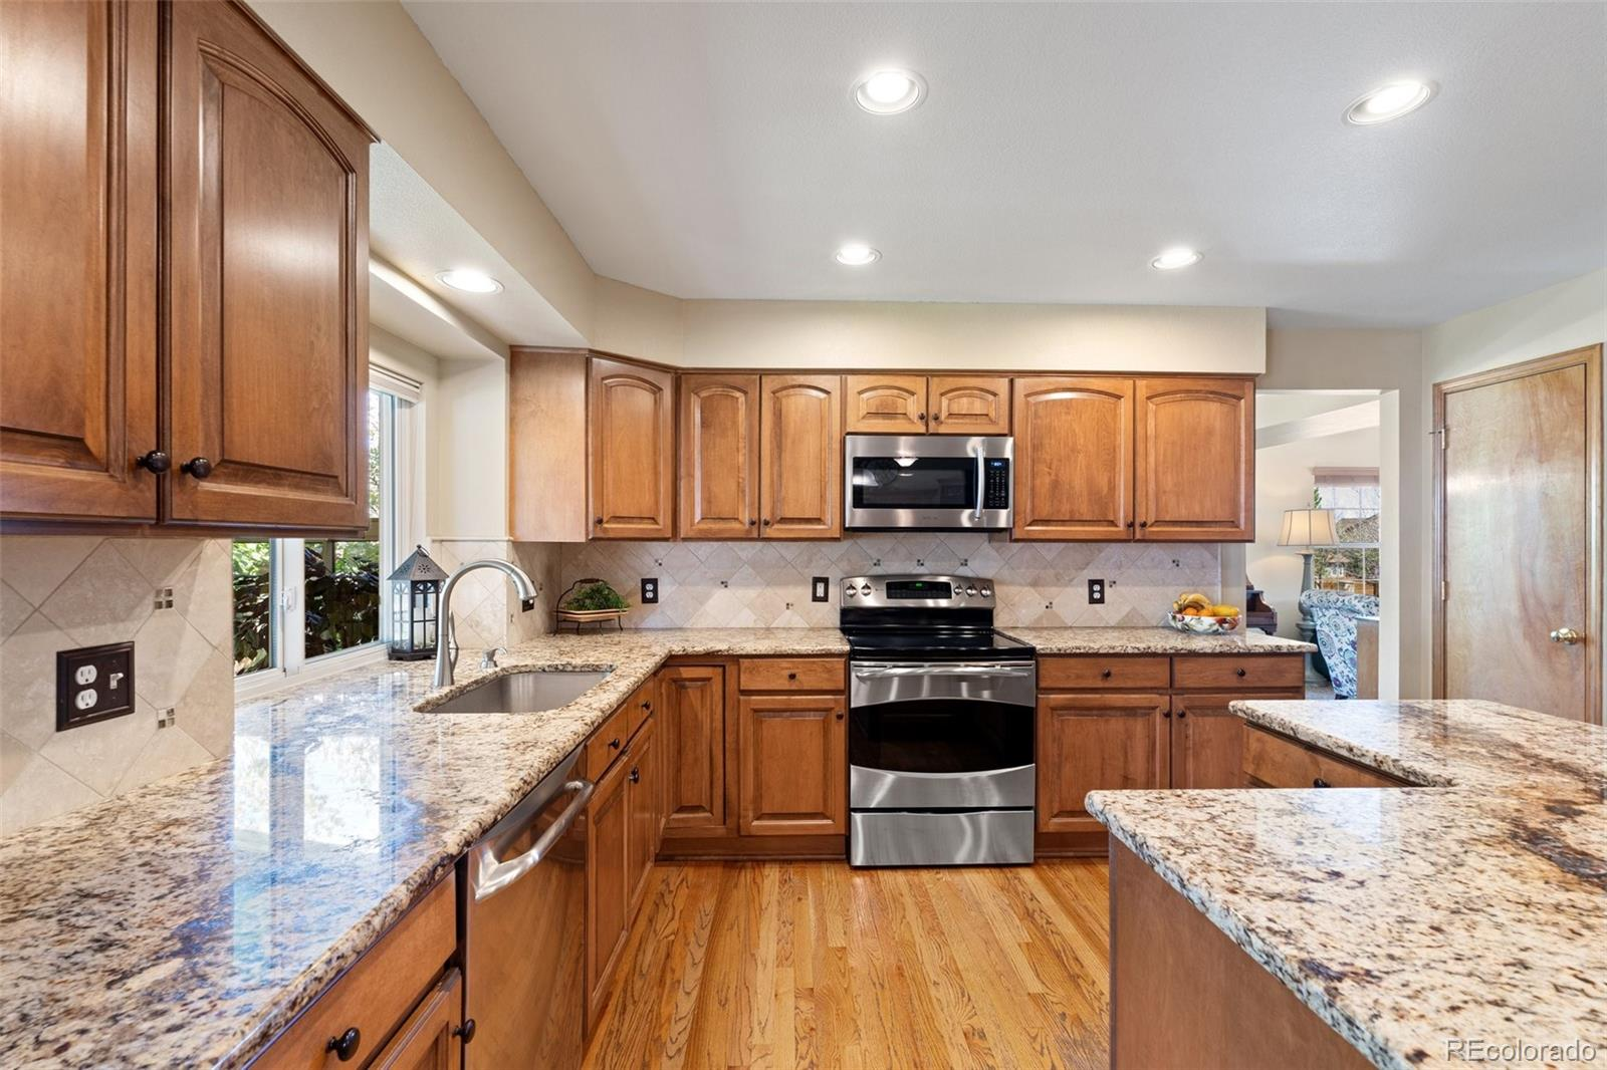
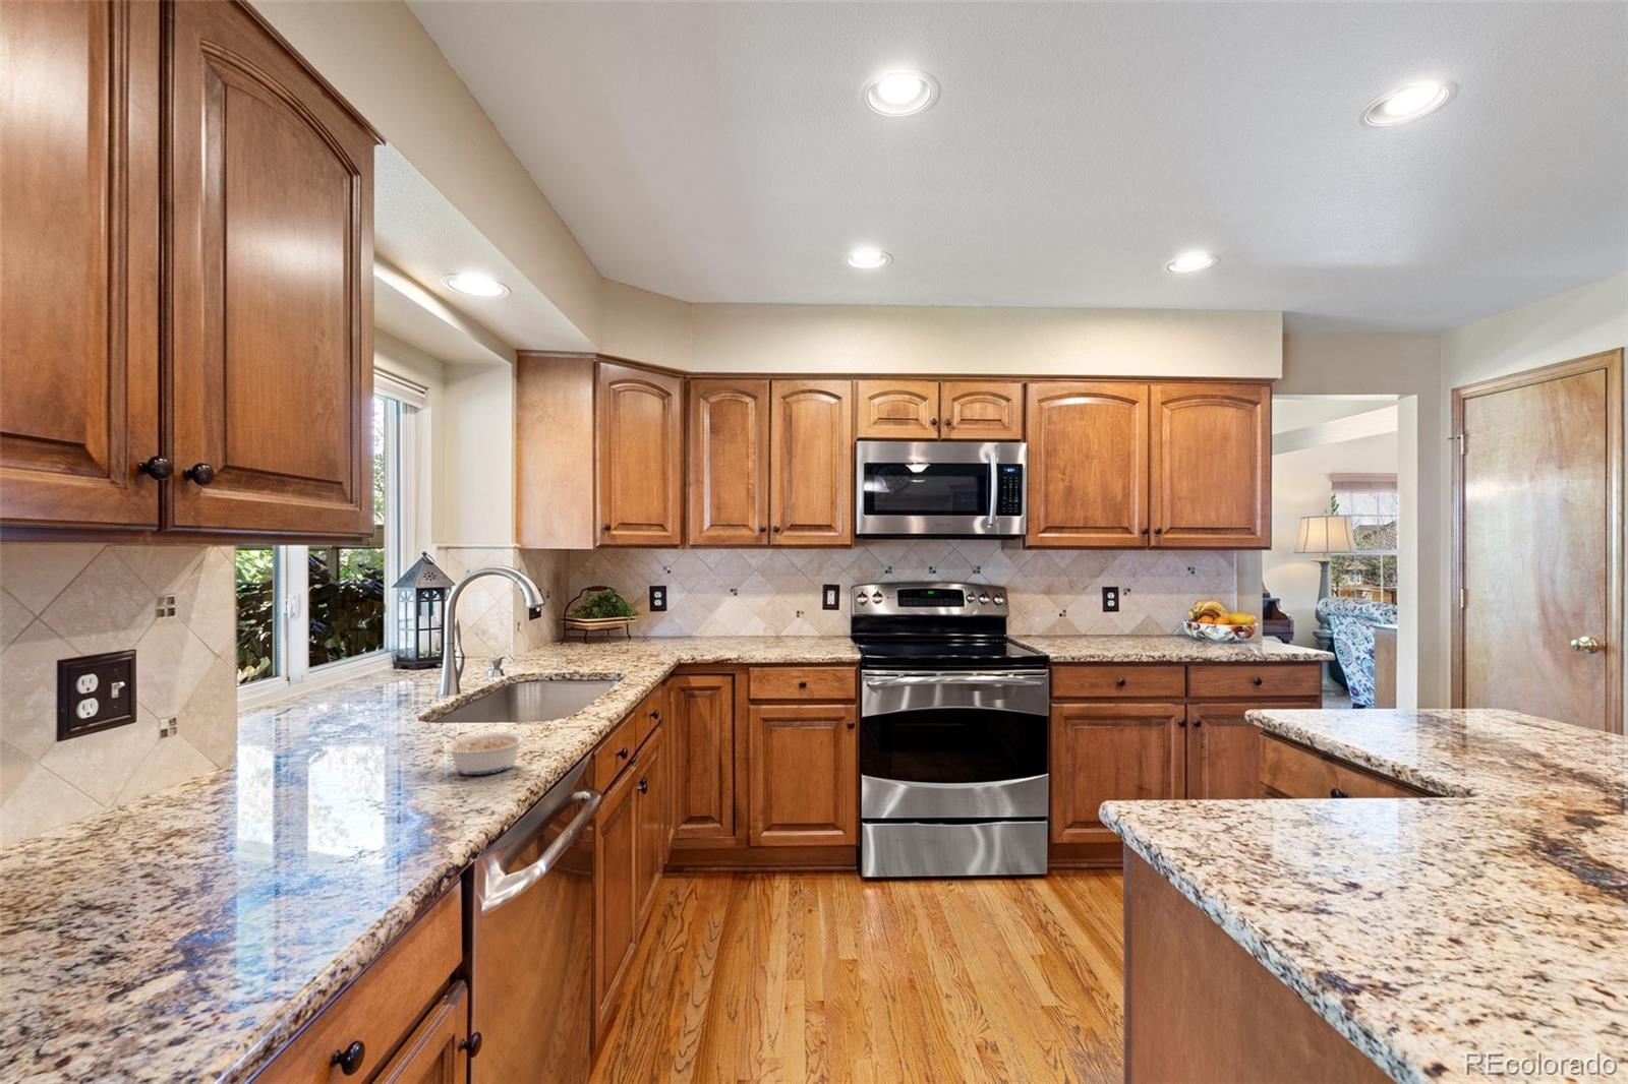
+ legume (482, 753)
